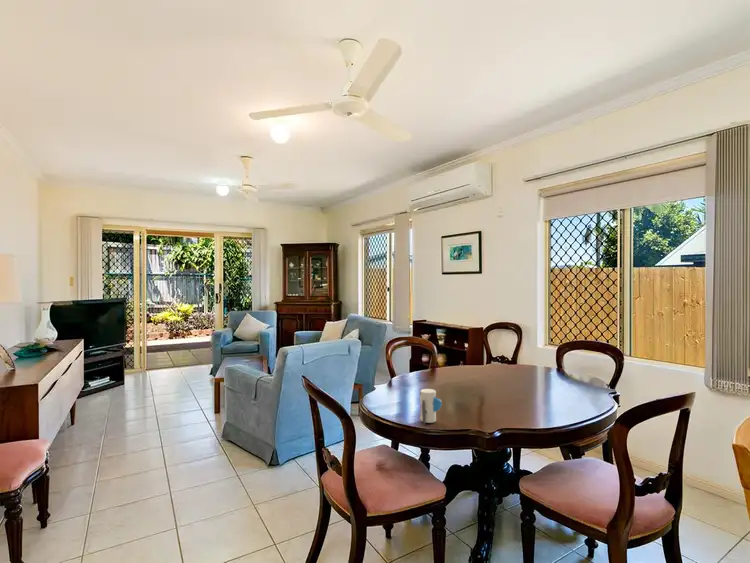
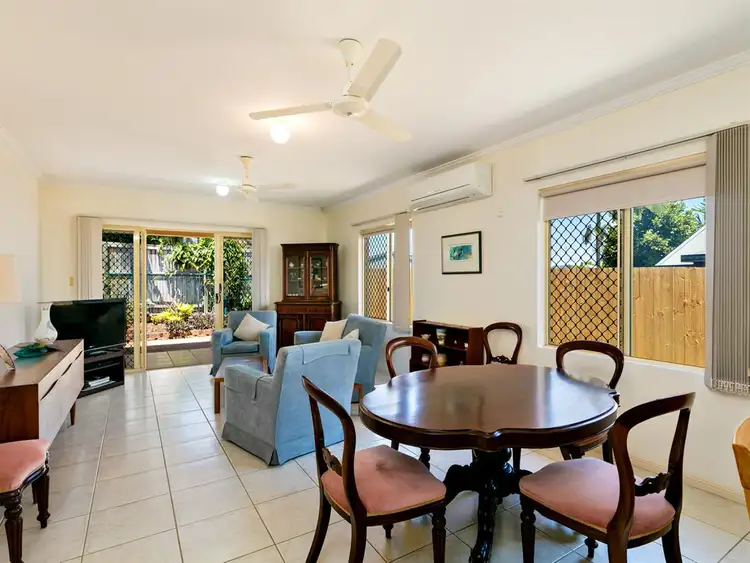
- toy (430, 406)
